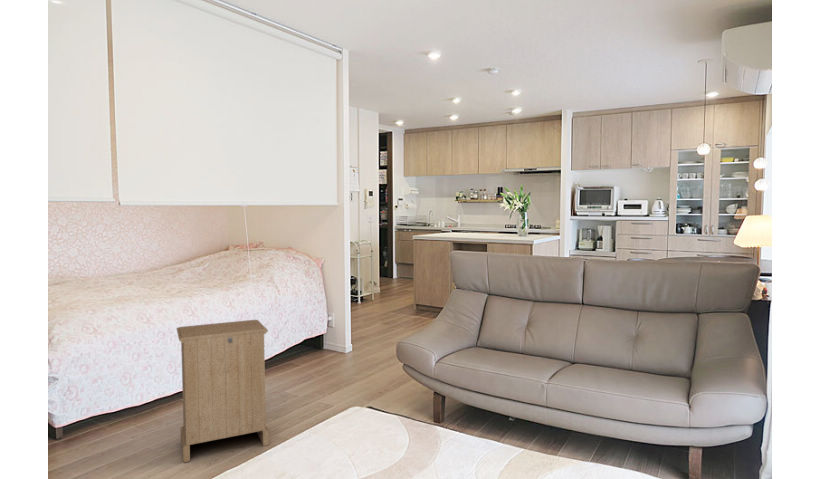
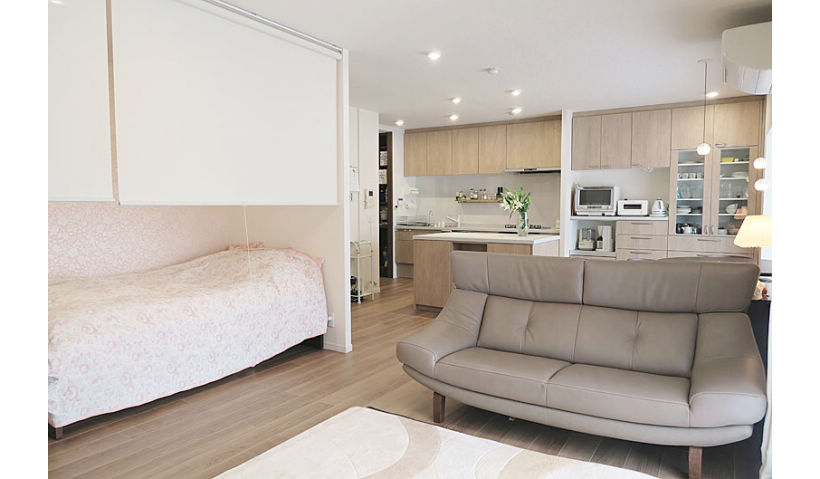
- cabinet (223, 385)
